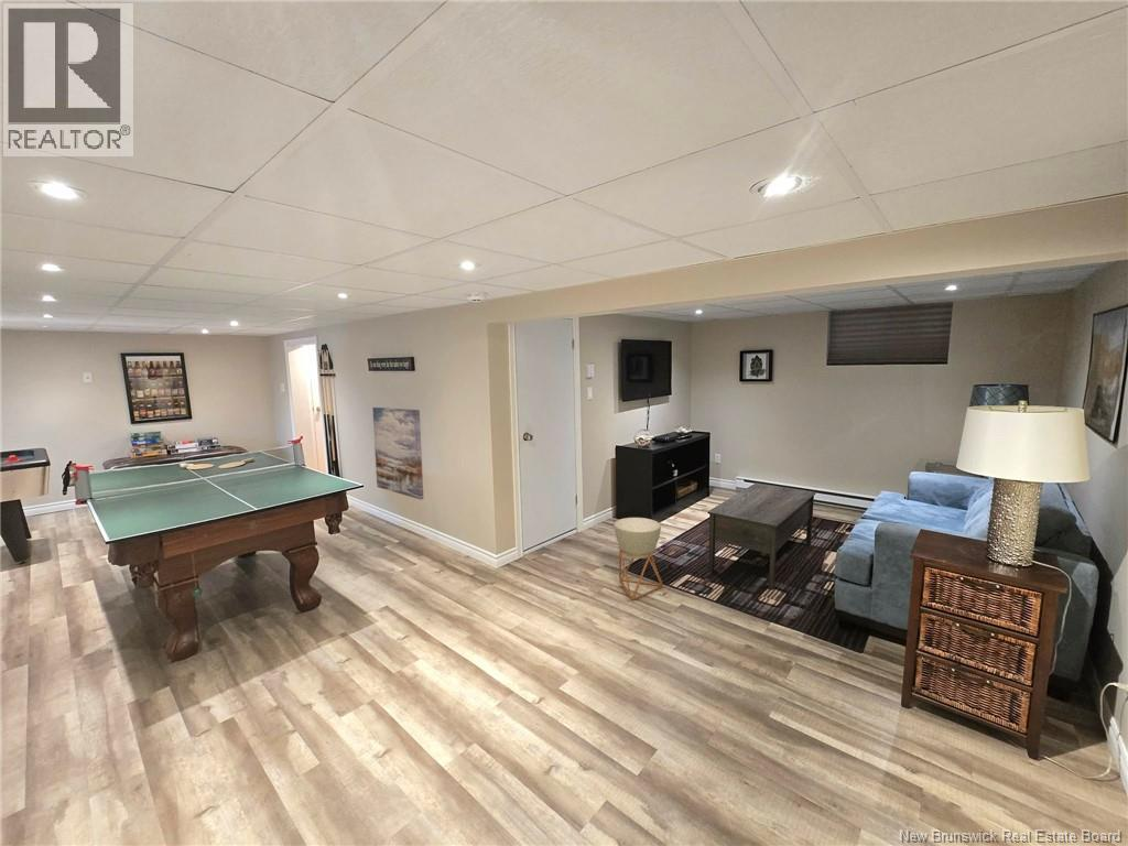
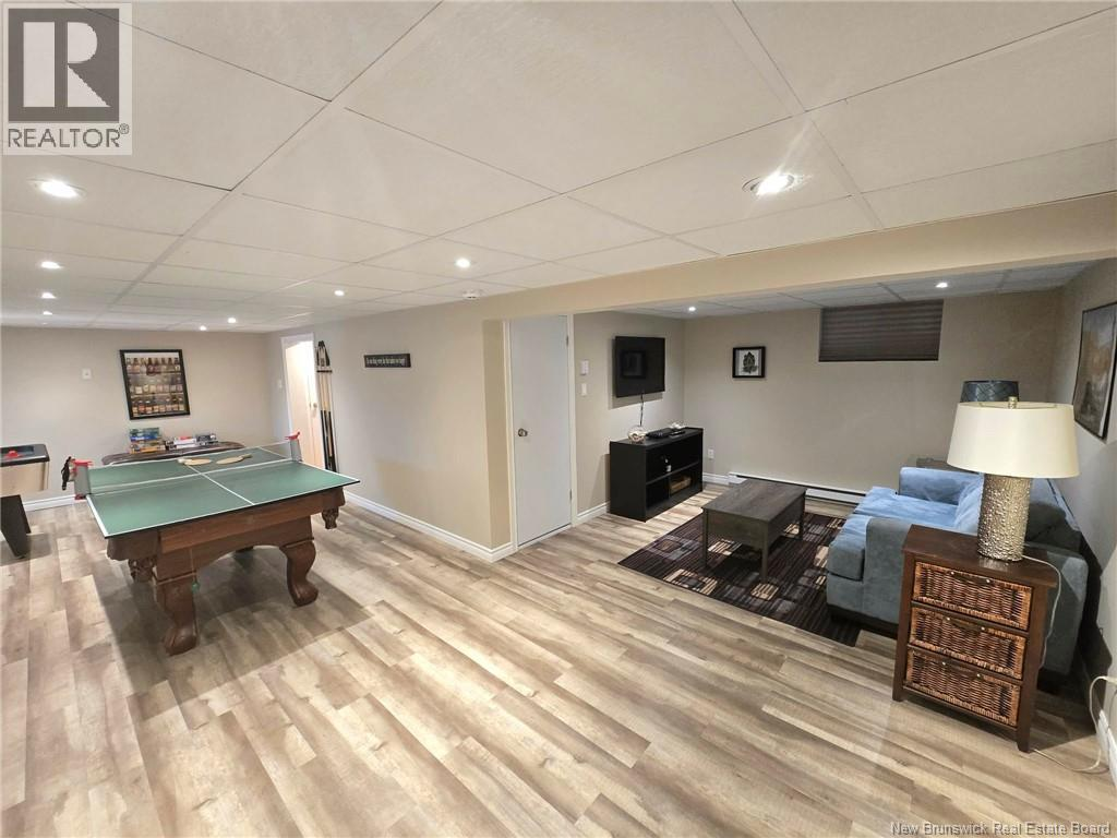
- planter (637, 556)
- wall art (397, 451)
